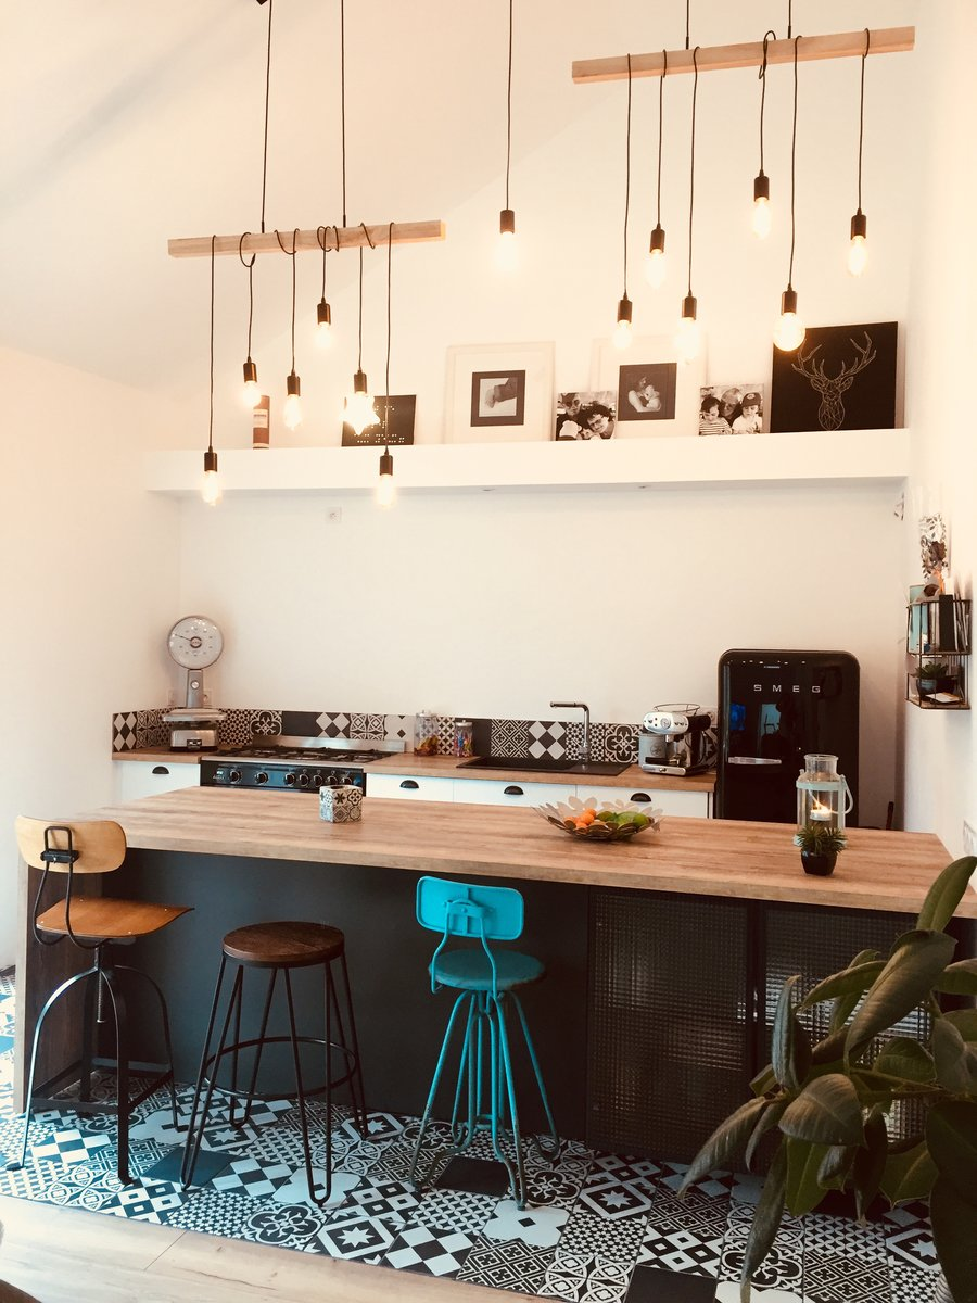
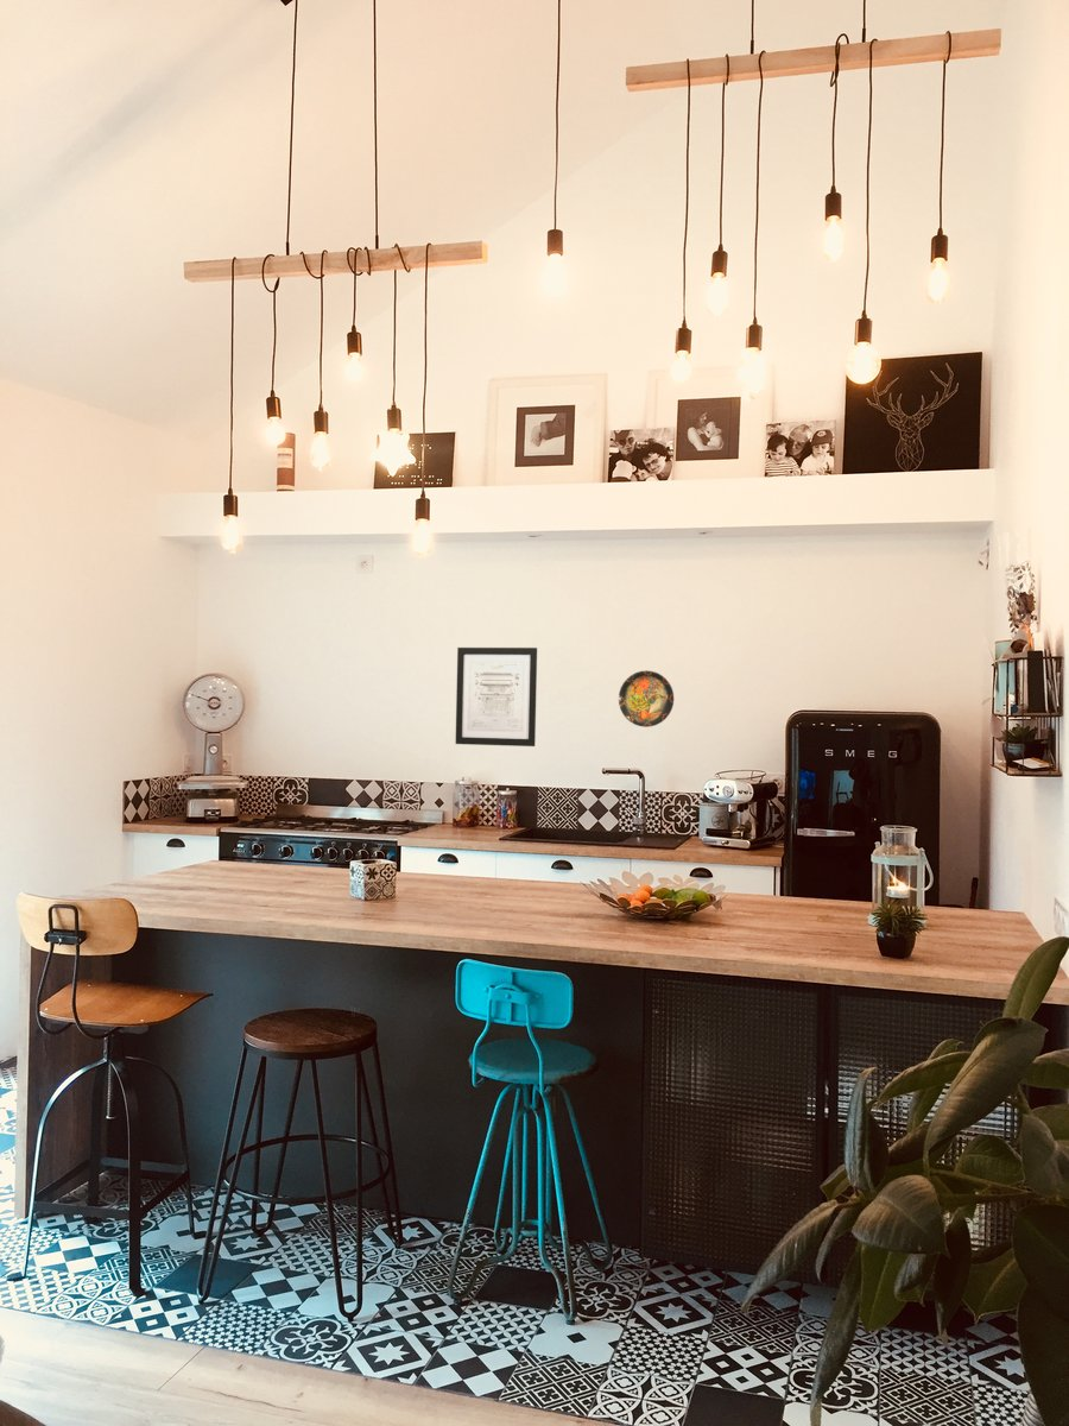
+ decorative plate (646, 699)
+ wall art (495, 696)
